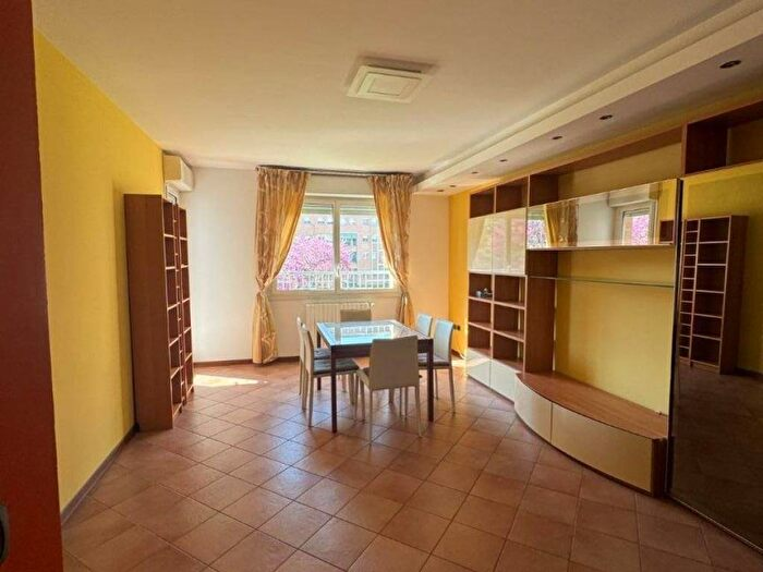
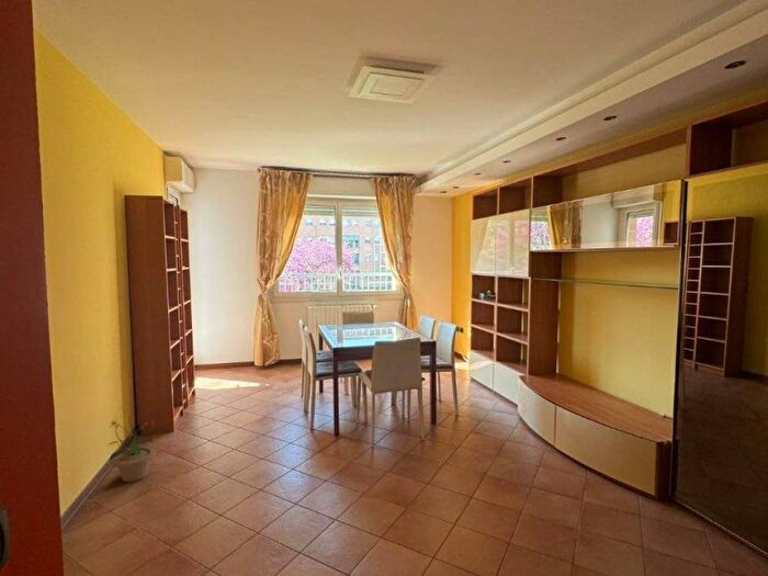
+ potted plant (129, 447)
